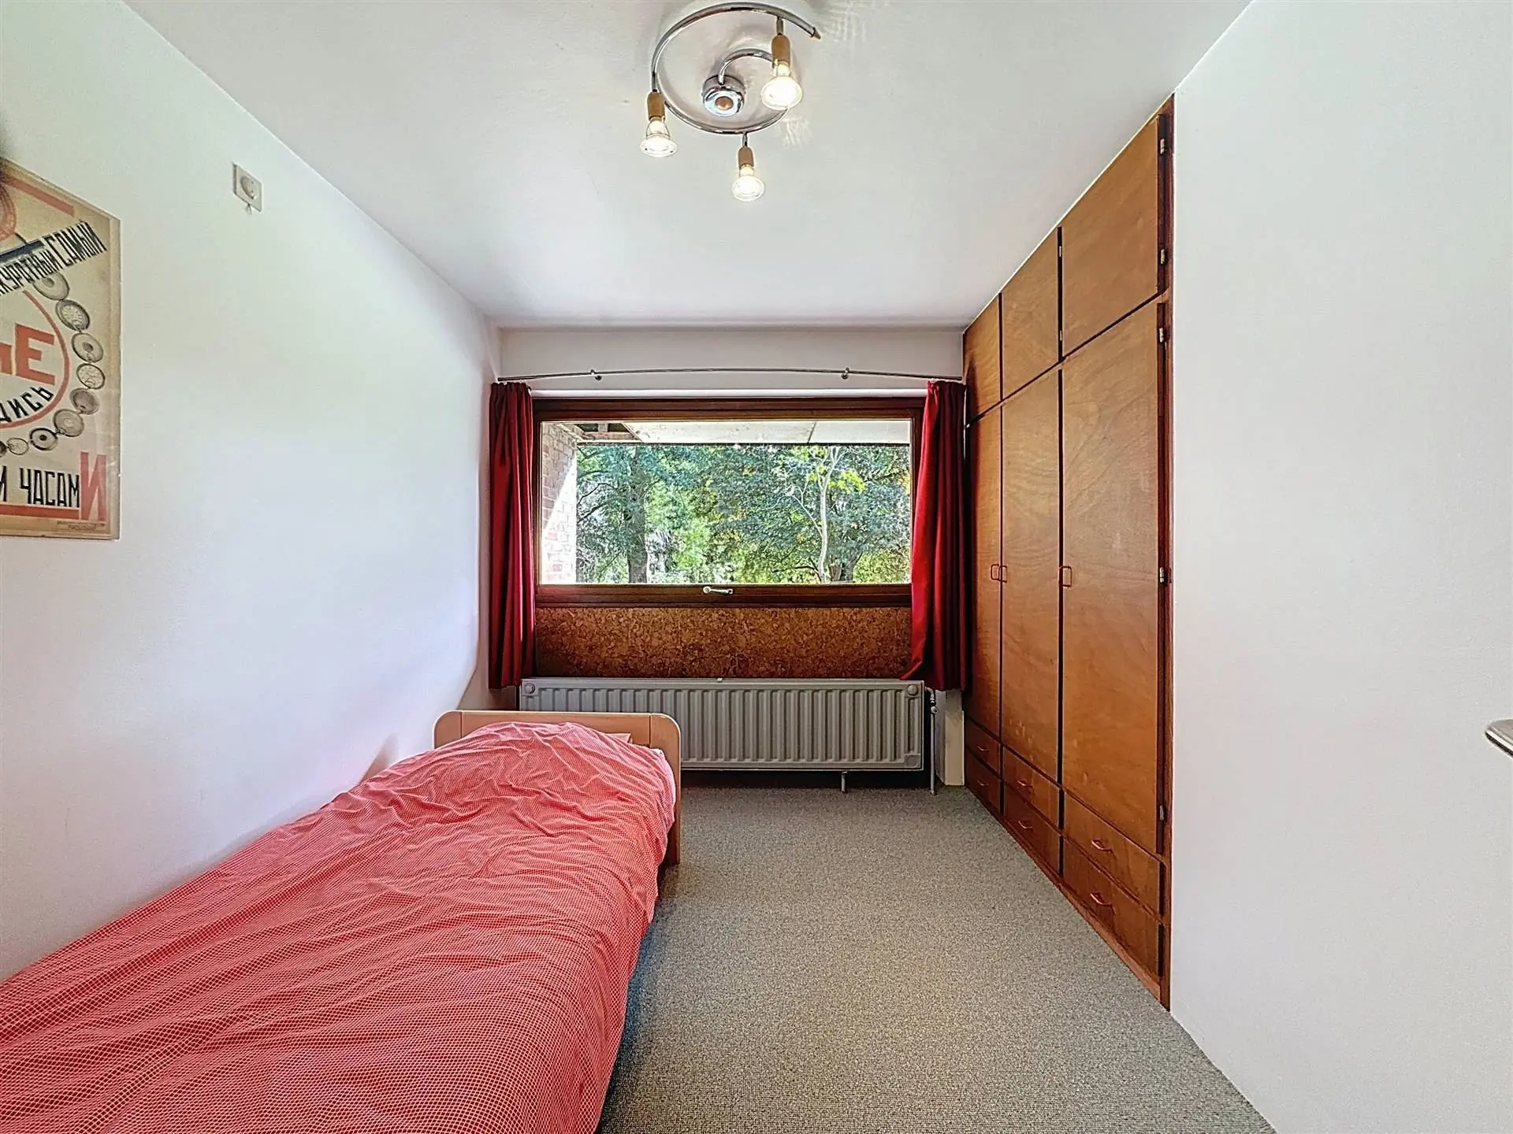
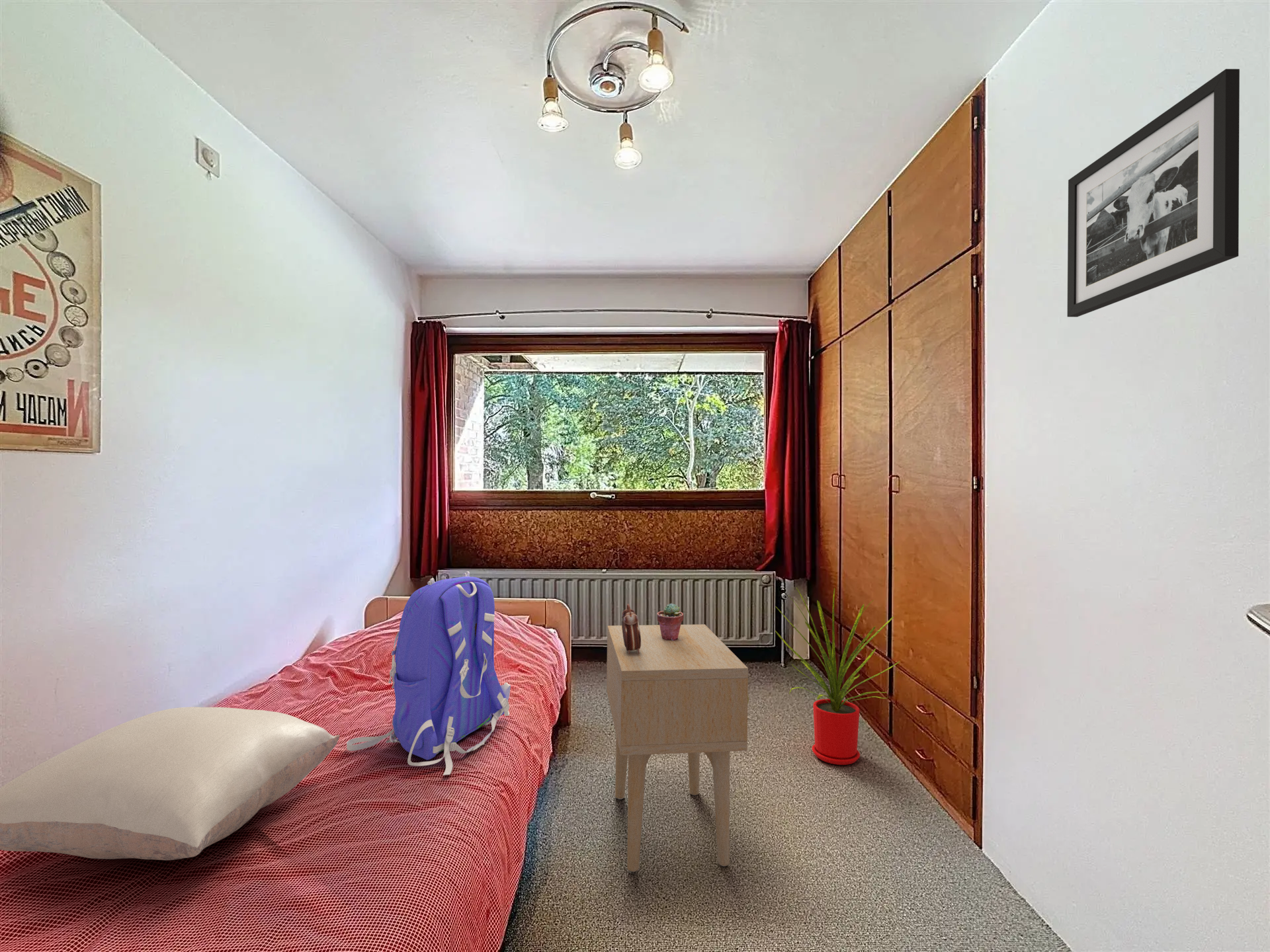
+ house plant (839, 675)
+ picture frame (1140, 212)
+ backpack (439, 655)
+ alarm clock (631, 627)
+ potted succulent (670, 620)
+ pillow (175, 774)
+ side table (672, 736)
